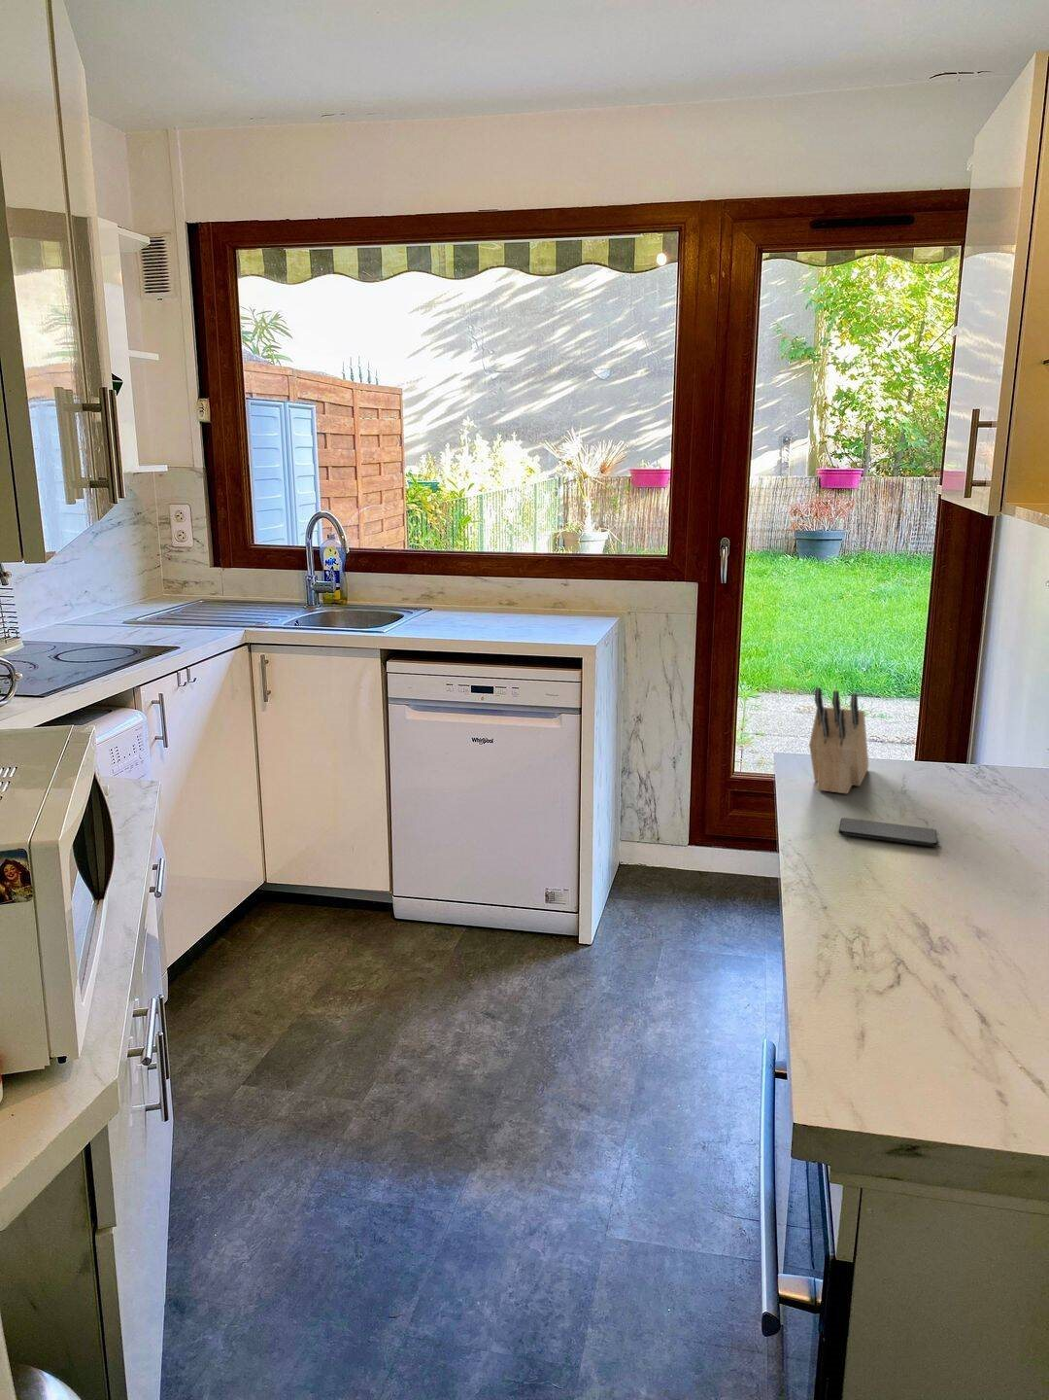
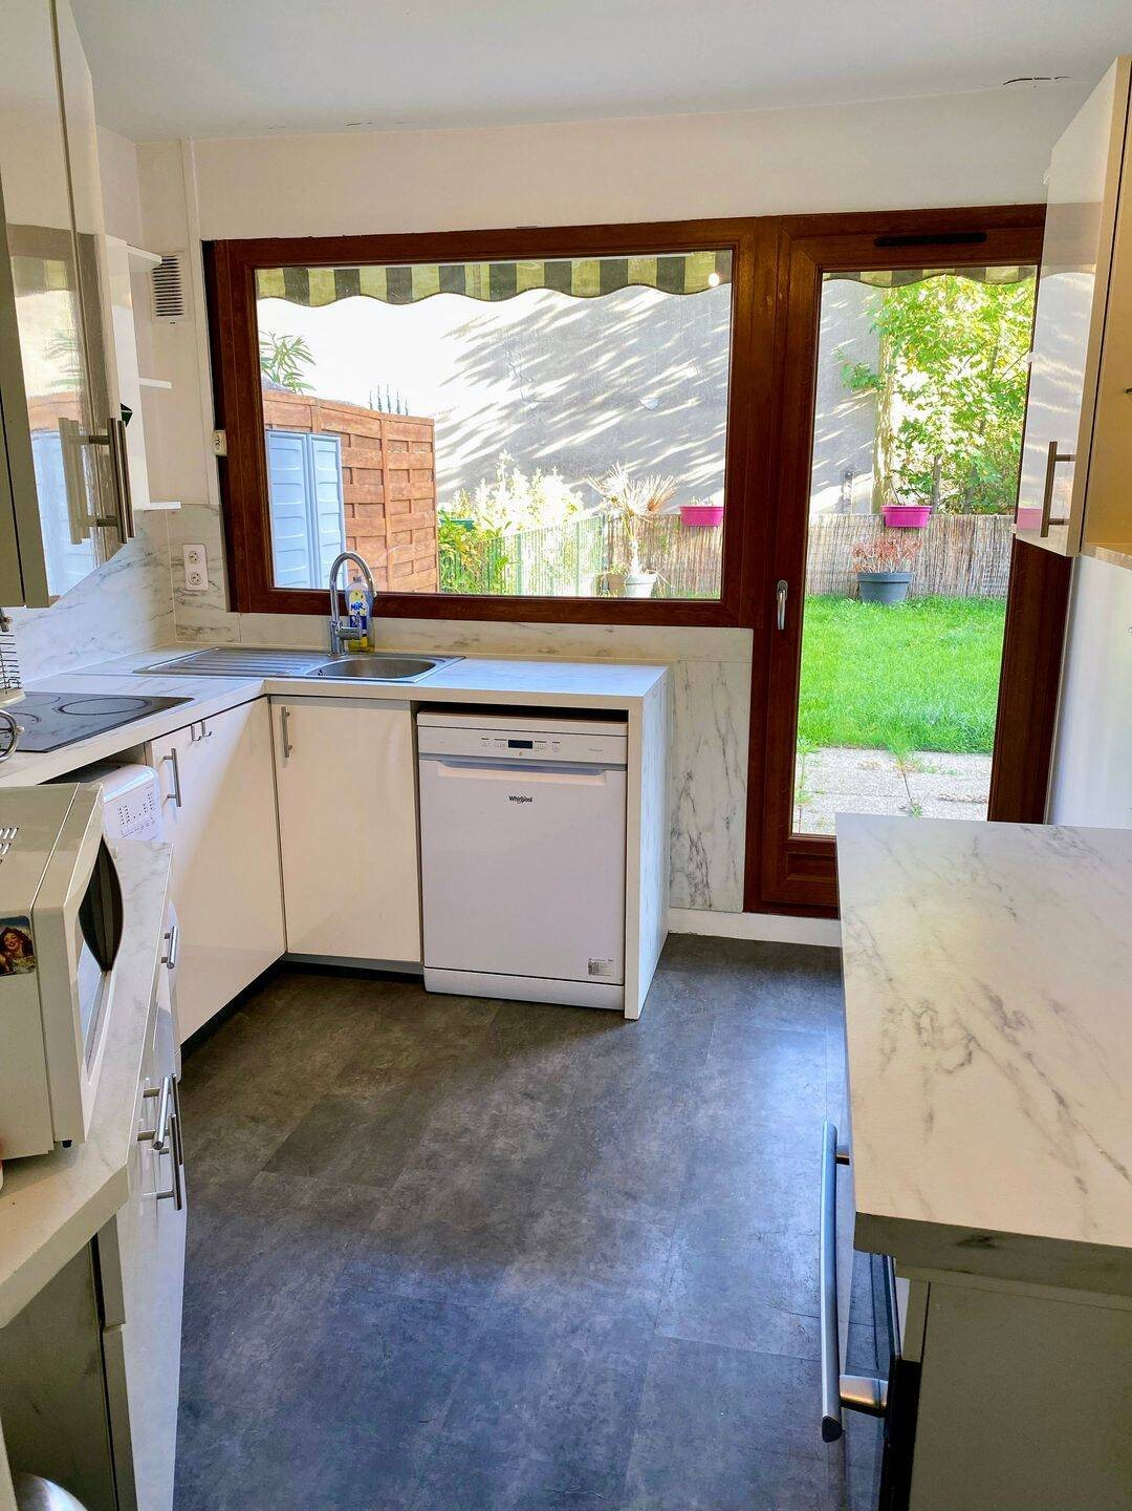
- knife block (840, 731)
- smartphone (887, 831)
